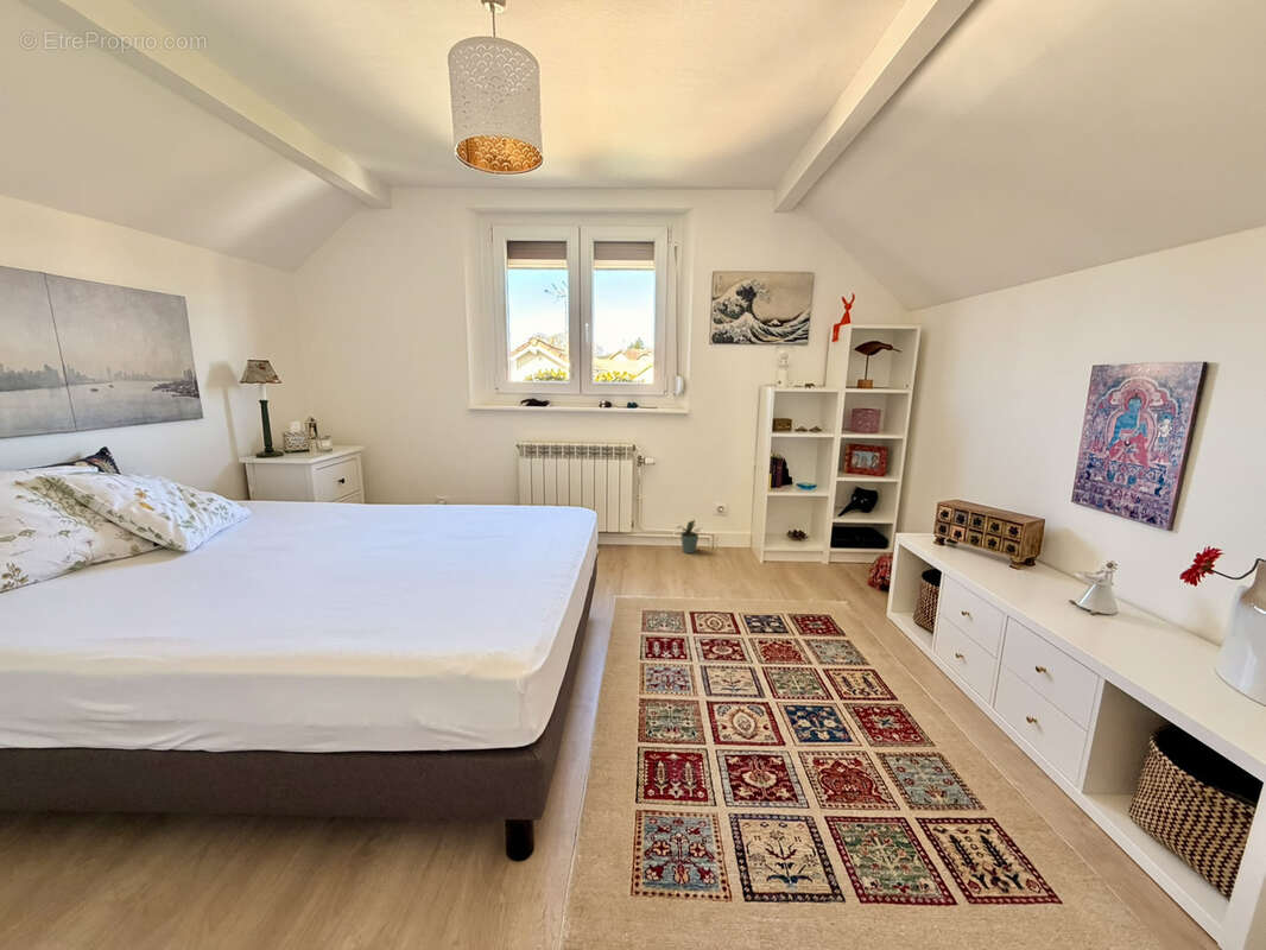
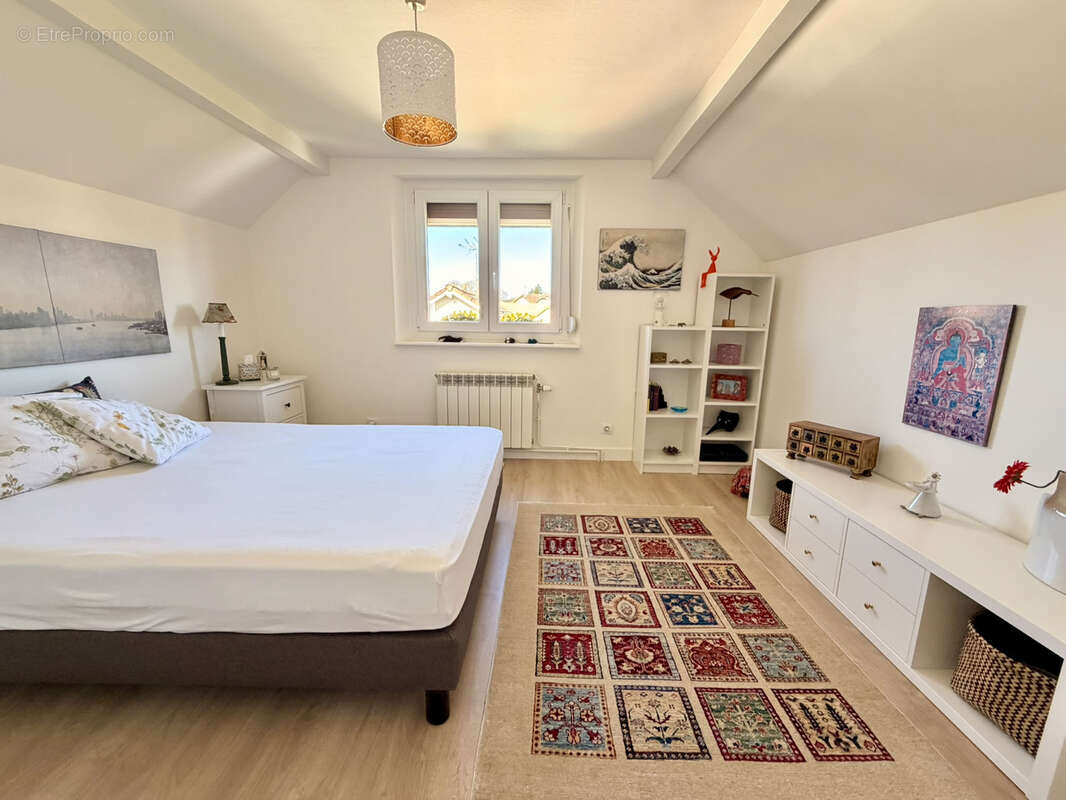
- potted plant (689, 536)
